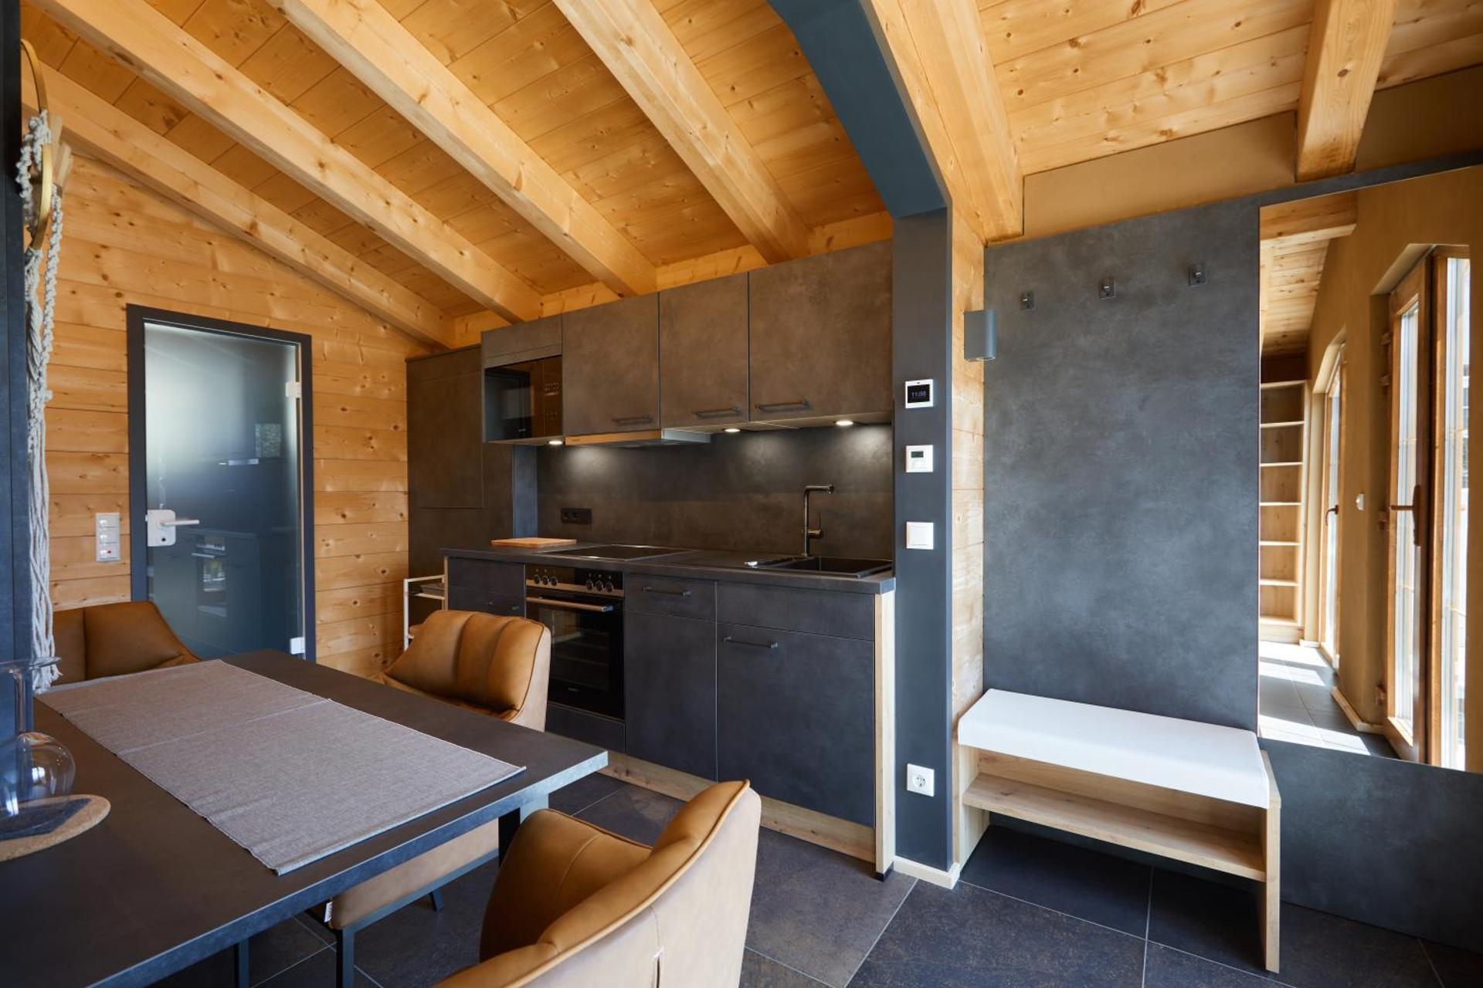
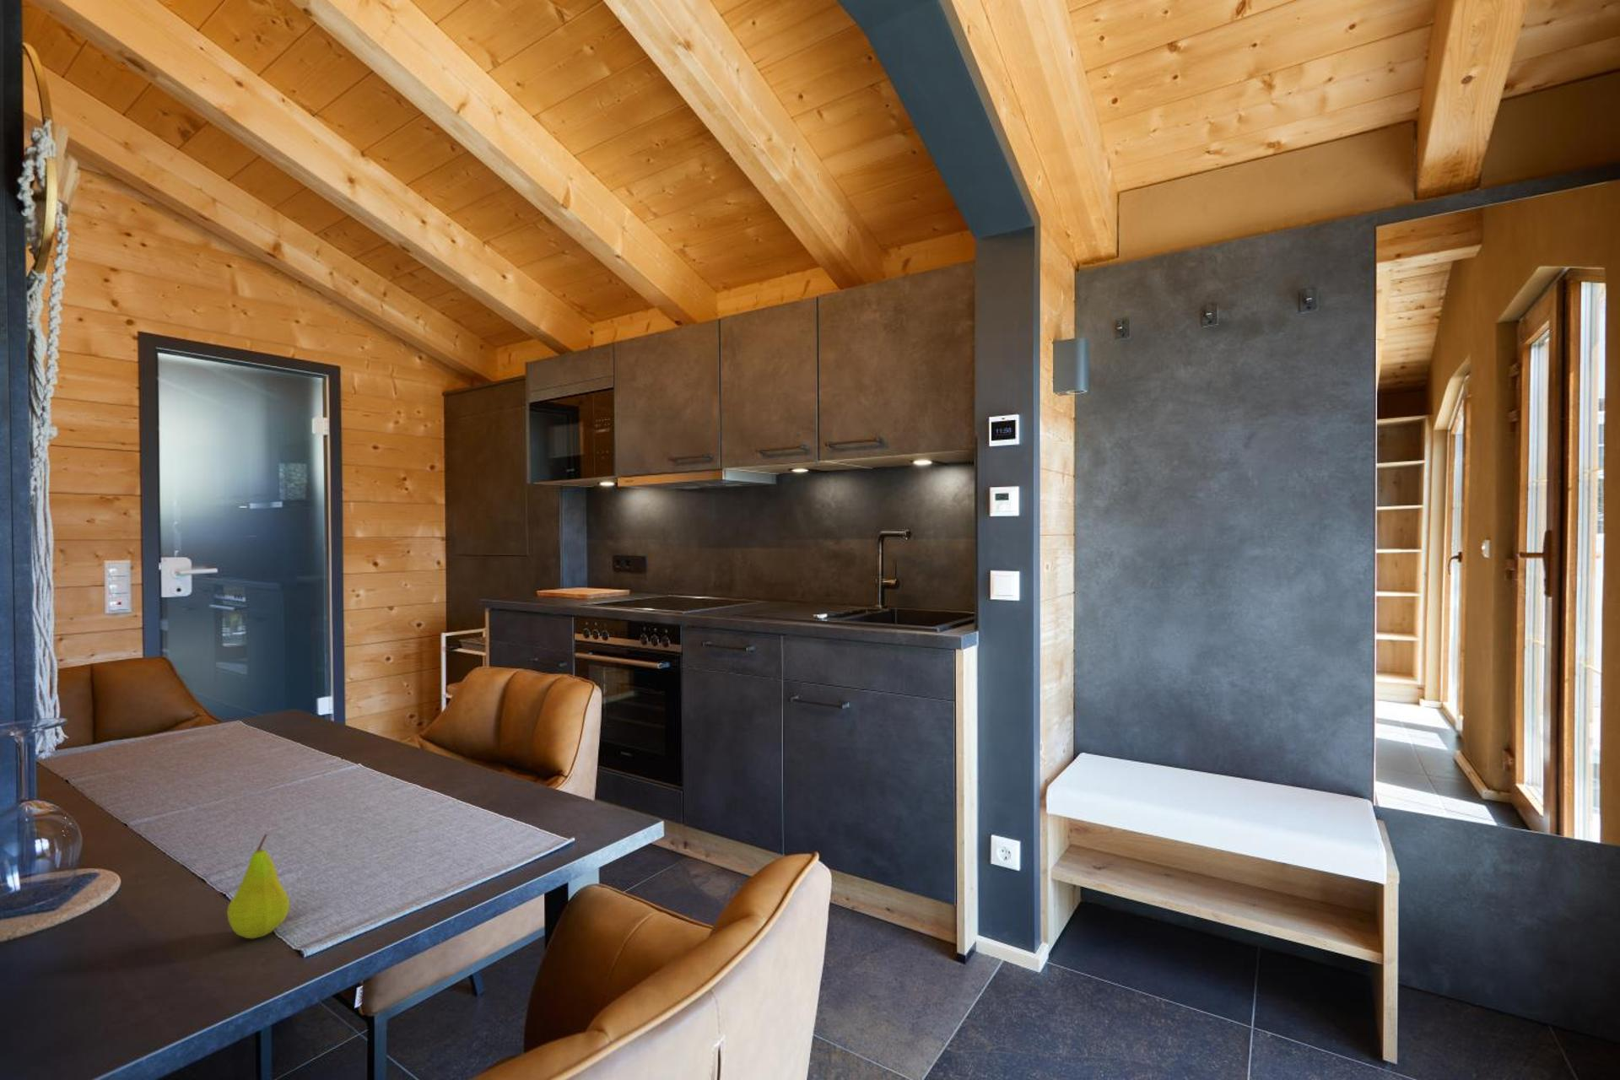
+ fruit (258, 885)
